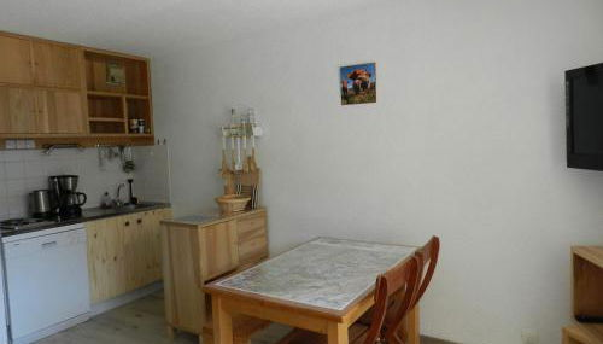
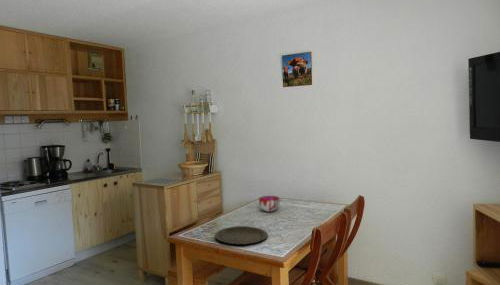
+ decorative bowl (269, 204)
+ plate (241, 235)
